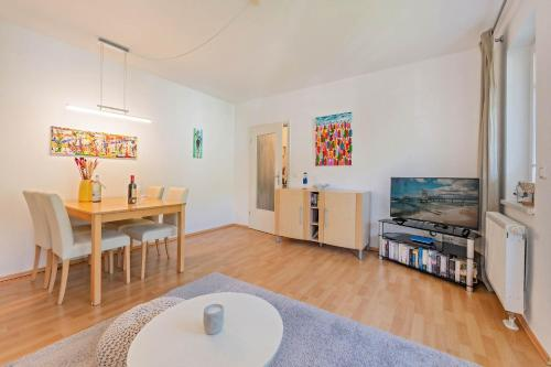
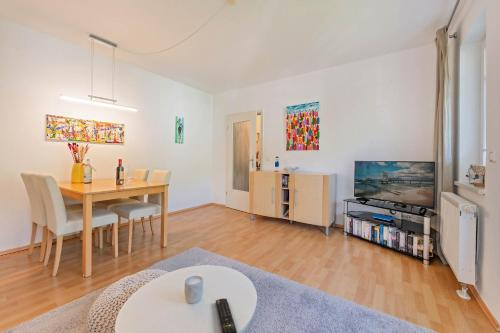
+ remote control (225, 317)
